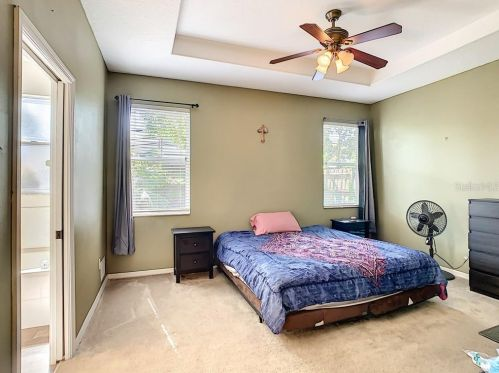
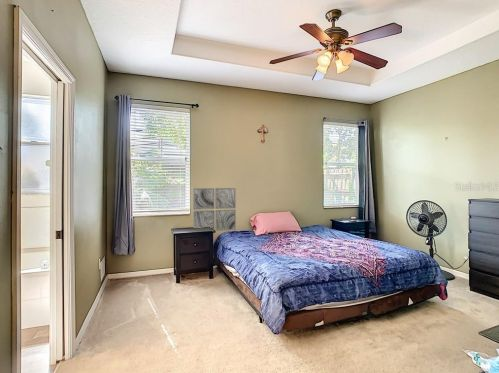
+ wall art (214, 208)
